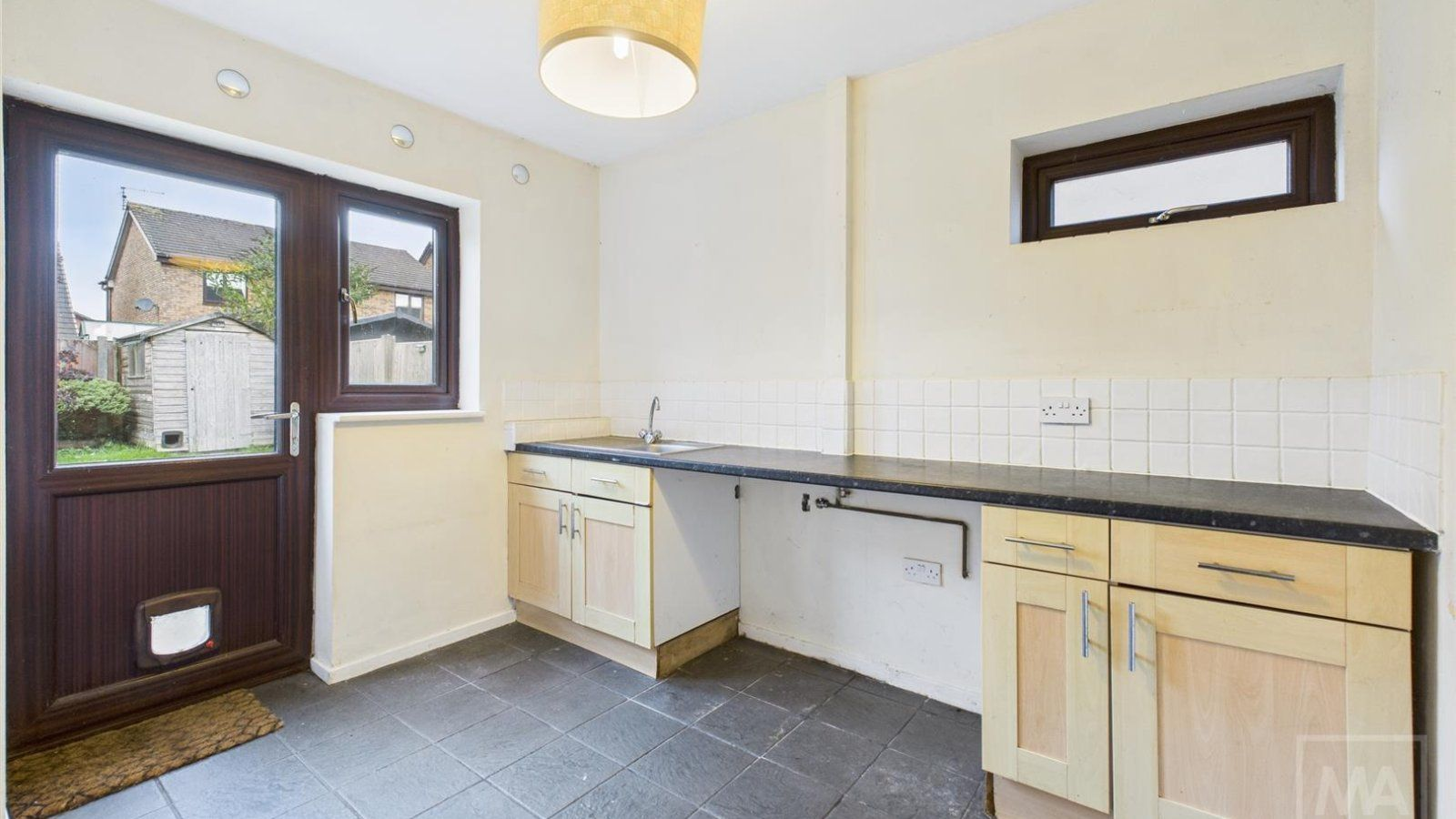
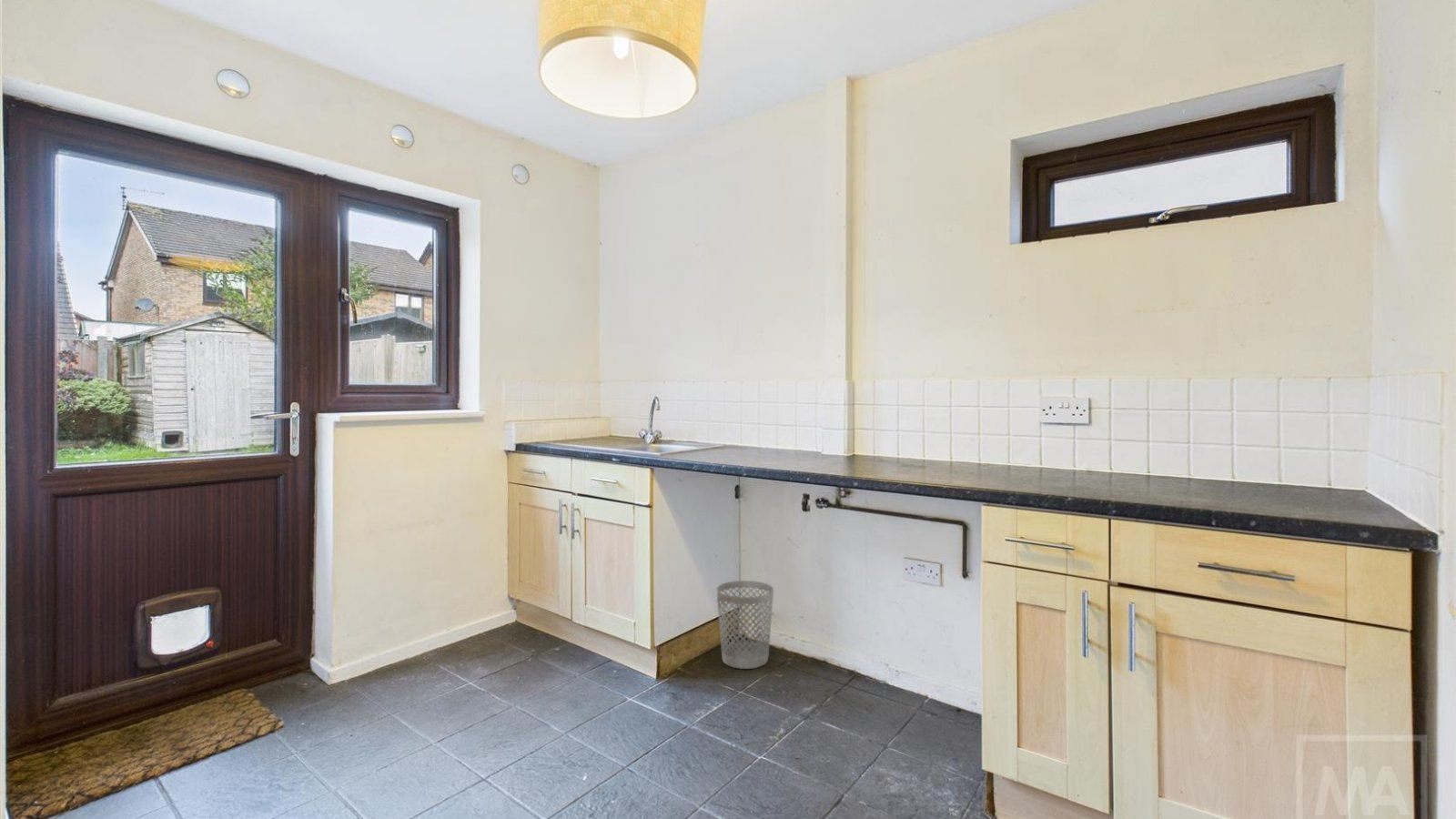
+ wastebasket (744, 623)
